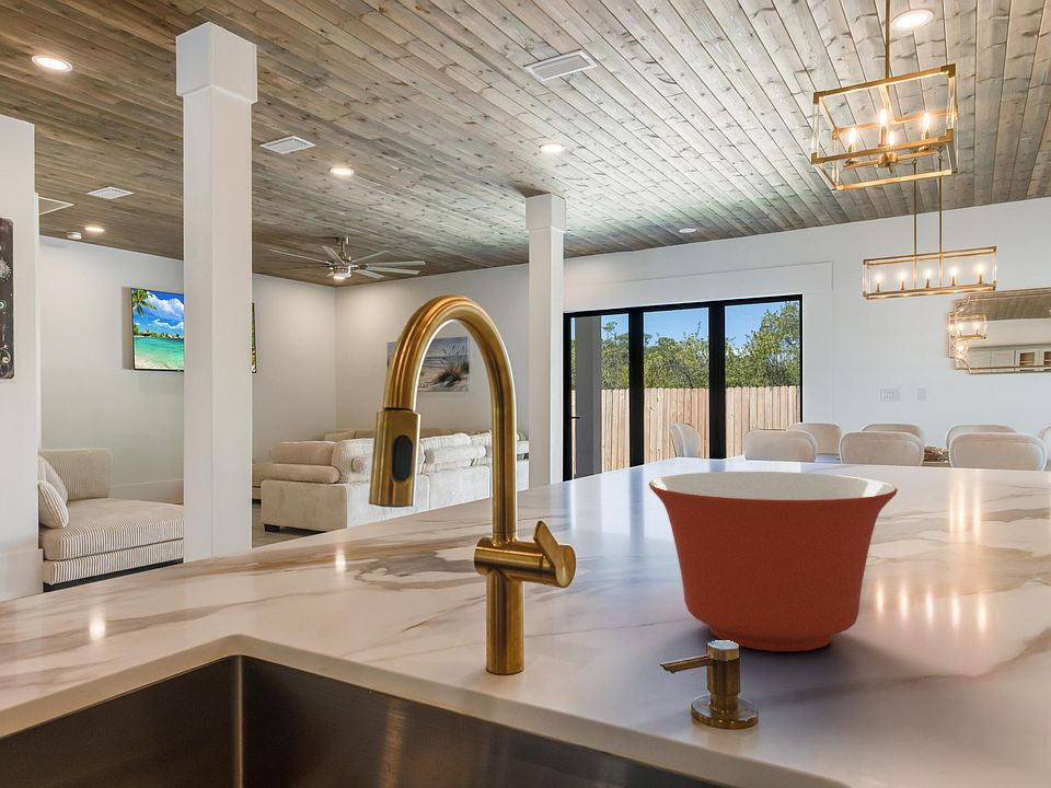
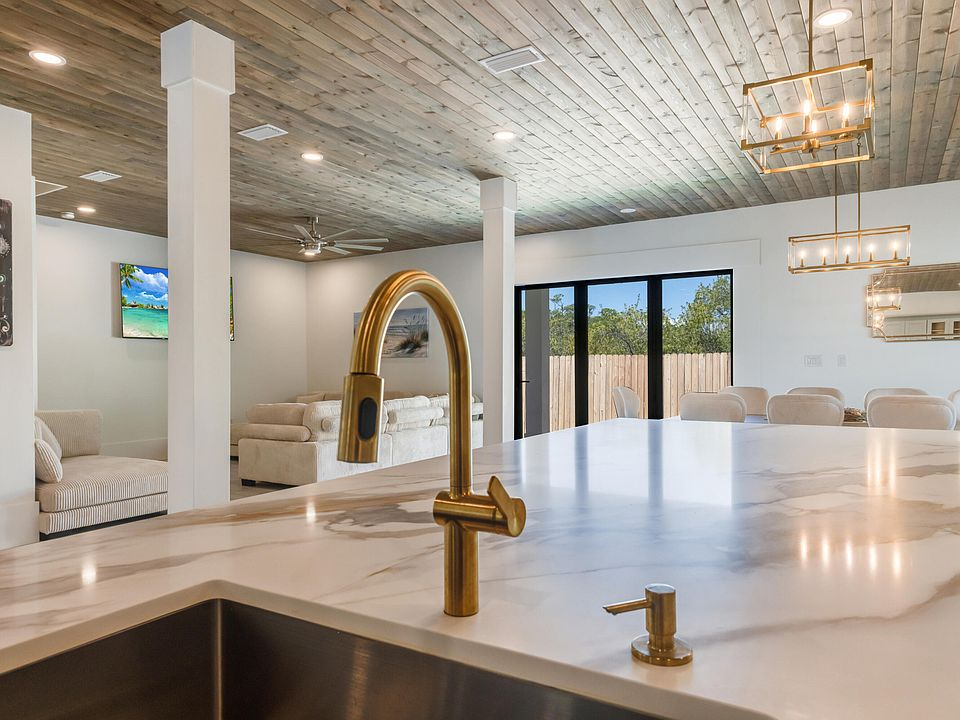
- mixing bowl (767, 557)
